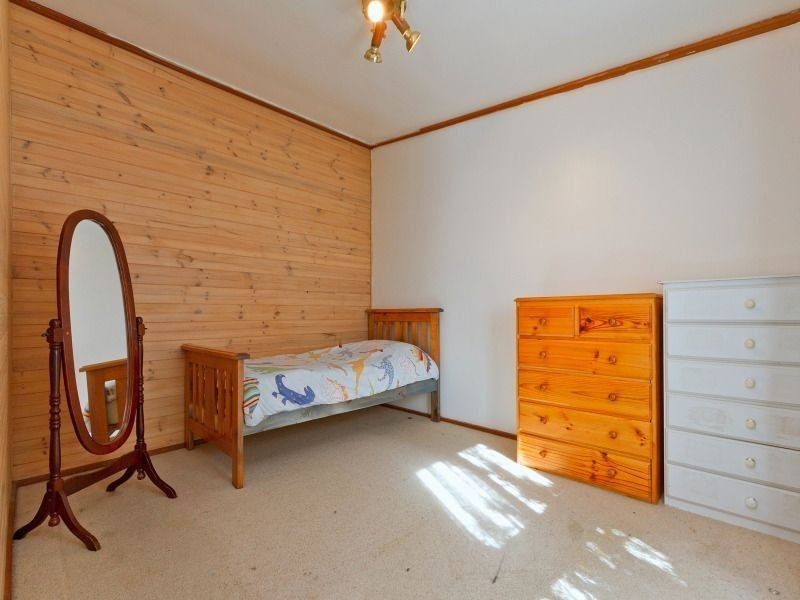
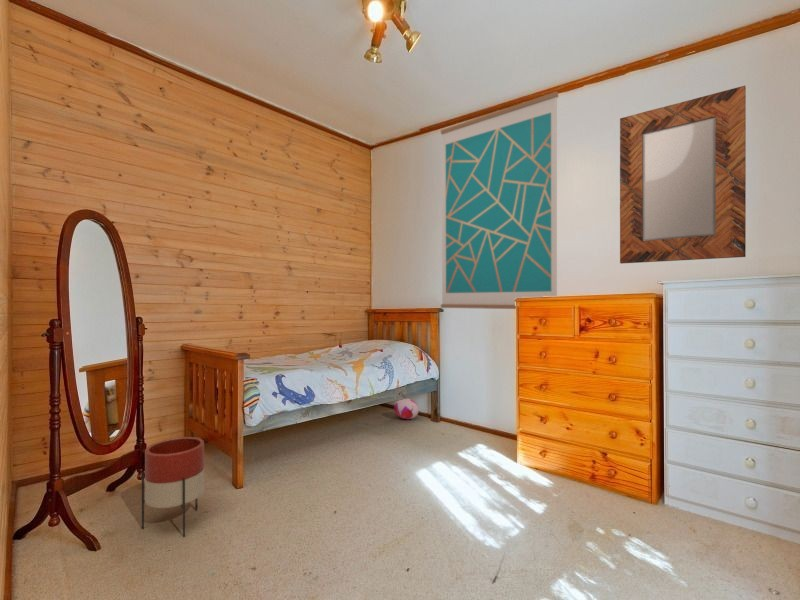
+ planter (173, 485)
+ wall art (493, 211)
+ home mirror (677, 182)
+ plush toy (406, 408)
